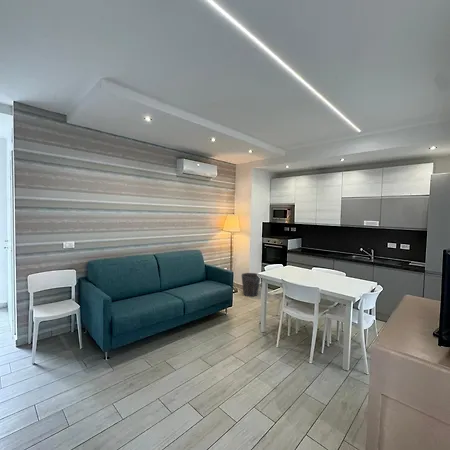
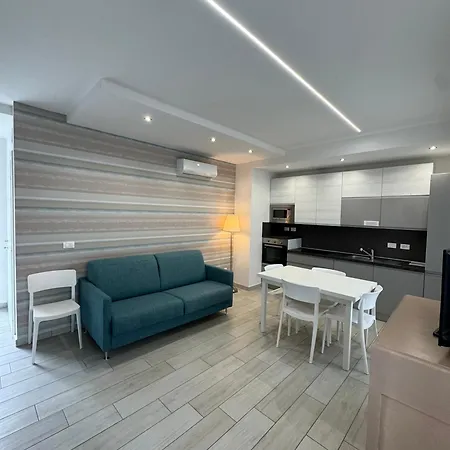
- waste bin (250, 284)
